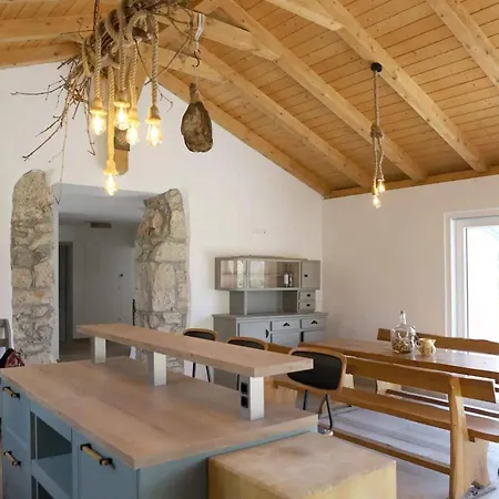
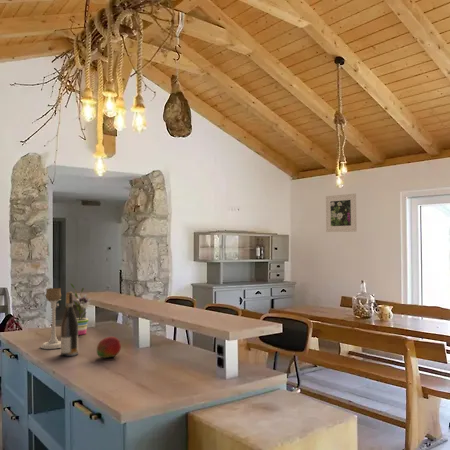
+ fruit (108, 347)
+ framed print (340, 213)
+ potted plant (83, 307)
+ wine bottle (69, 323)
+ candle holder (53, 317)
